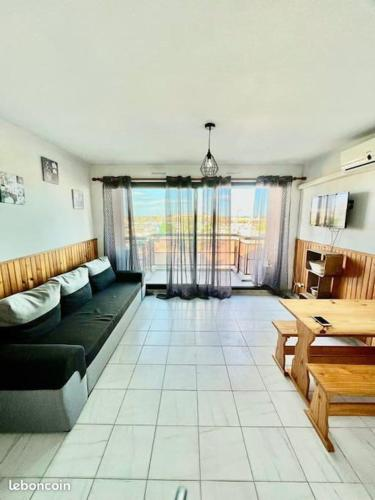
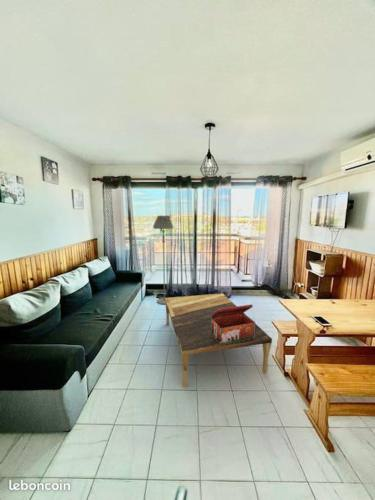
+ coffee table (207, 329)
+ floor lamp (163, 259)
+ decorative box (232, 320)
